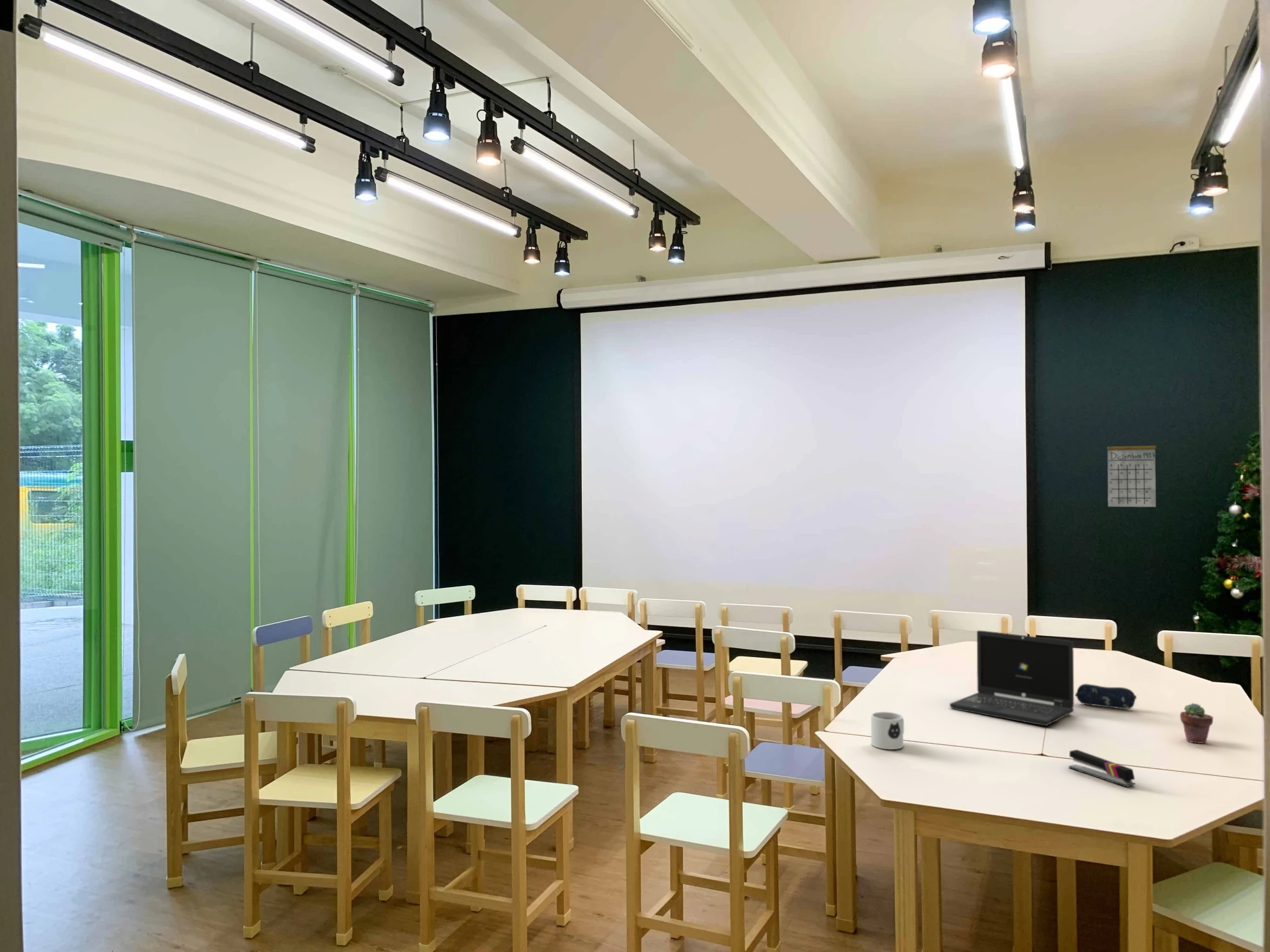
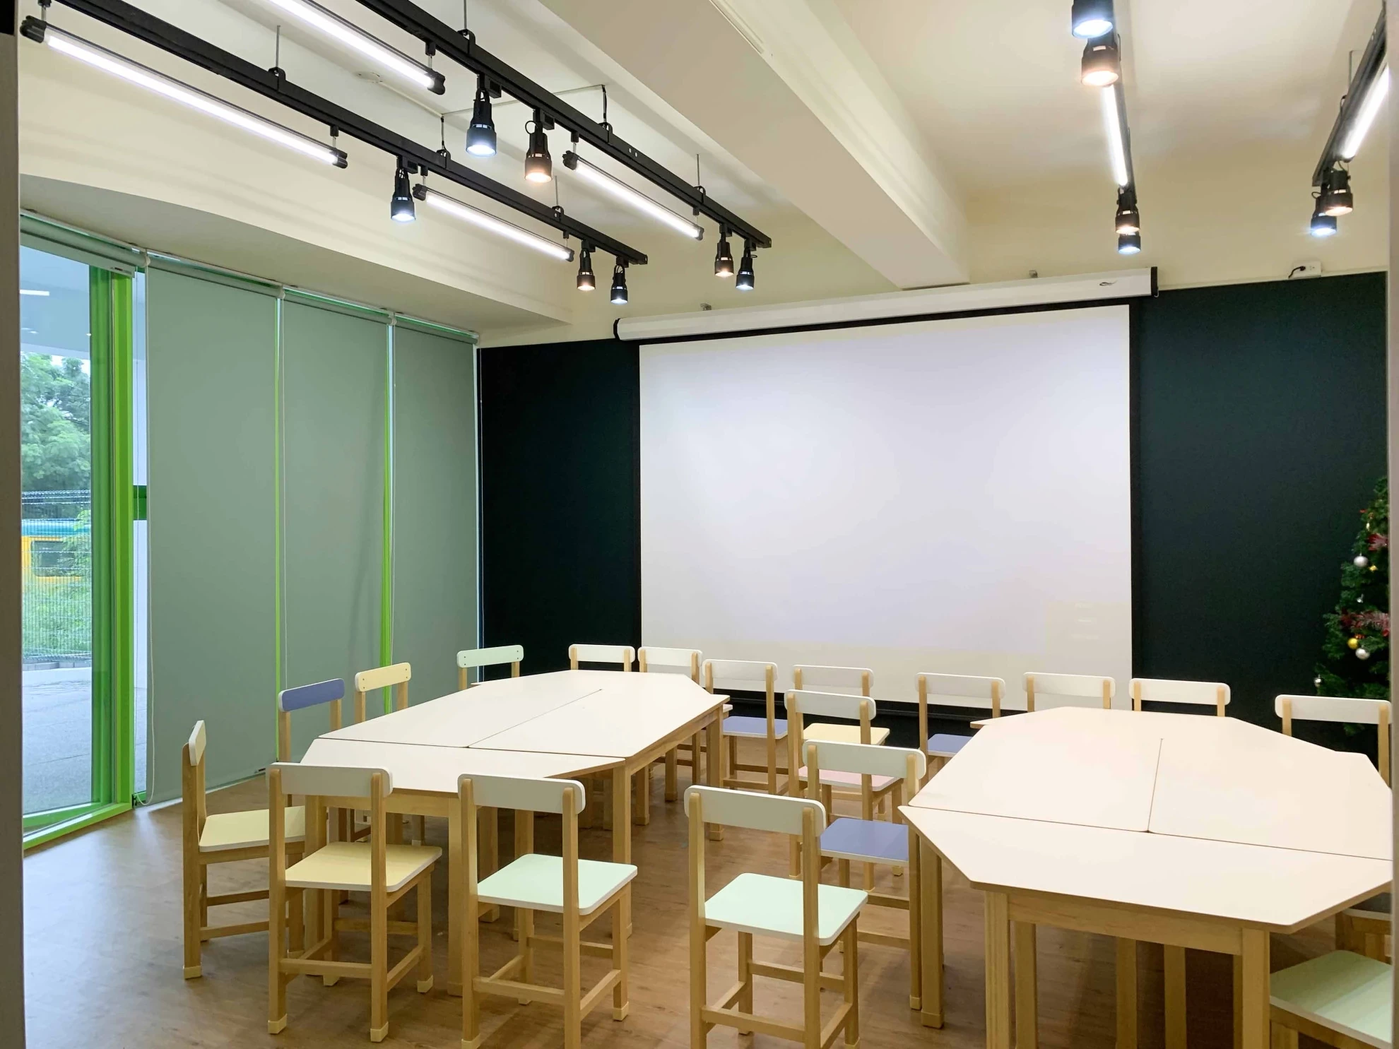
- stapler (1101, 767)
- laptop (1010, 675)
- potted succulent (1196, 722)
- mug (888, 729)
- pencil case (1105, 696)
- calendar (1131, 469)
